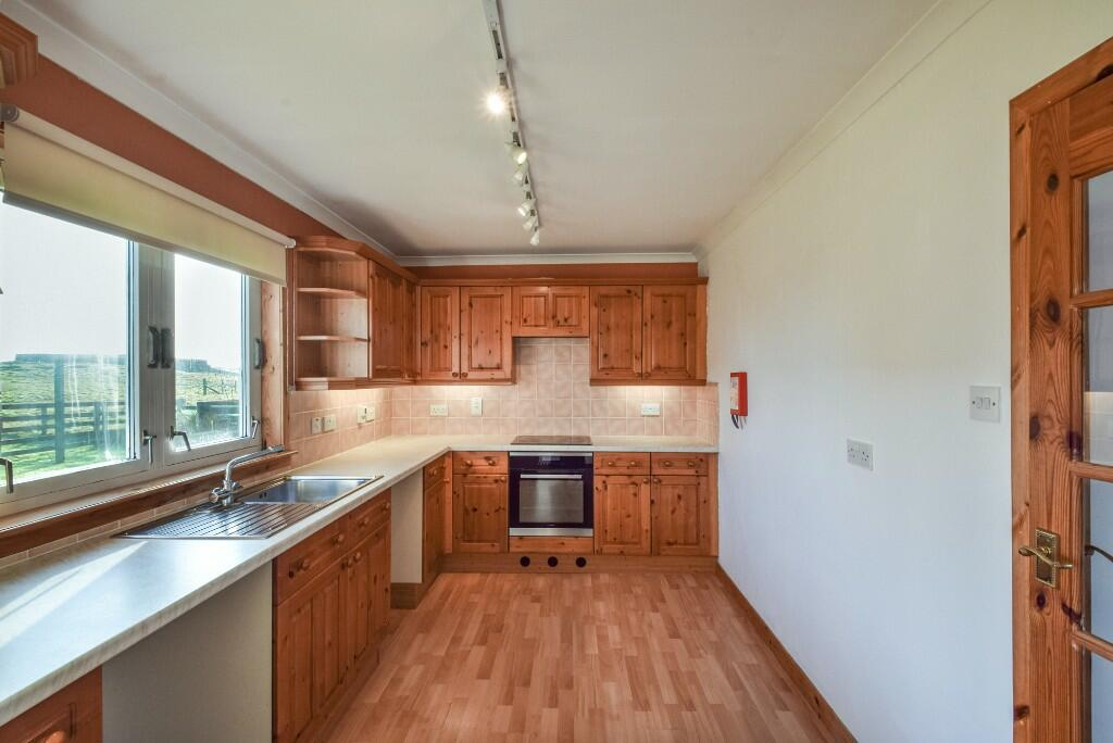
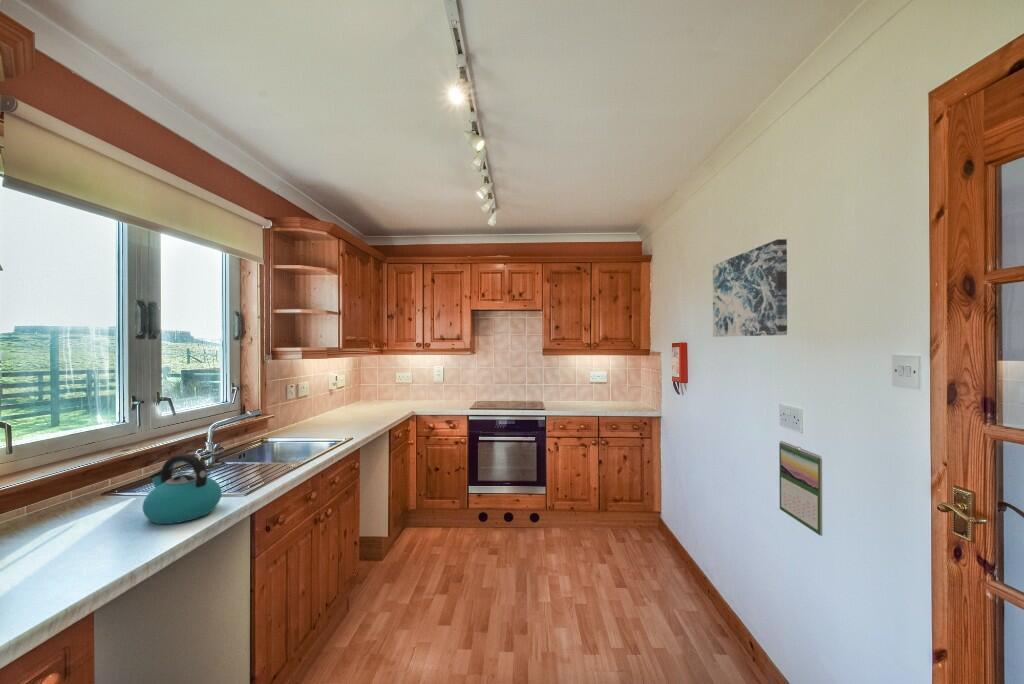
+ calendar (799, 483)
+ wall art (744, 295)
+ kettle (180, 483)
